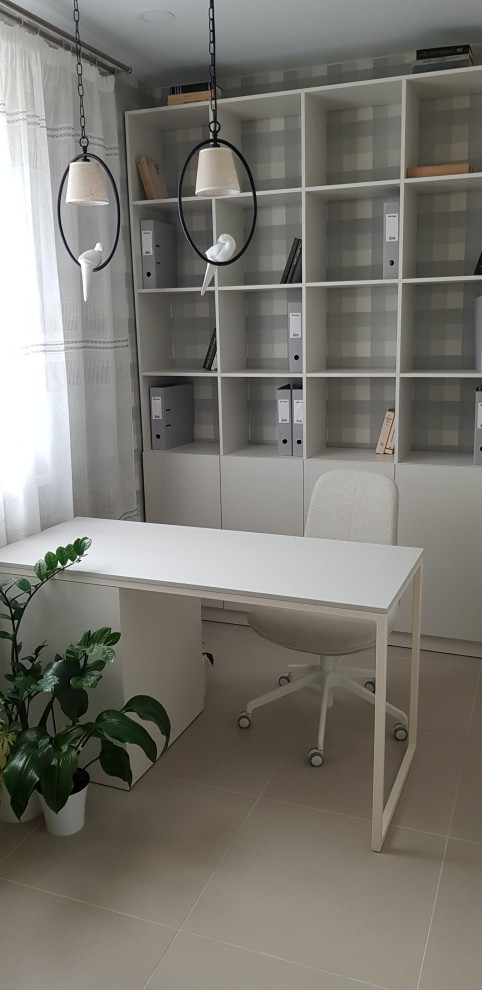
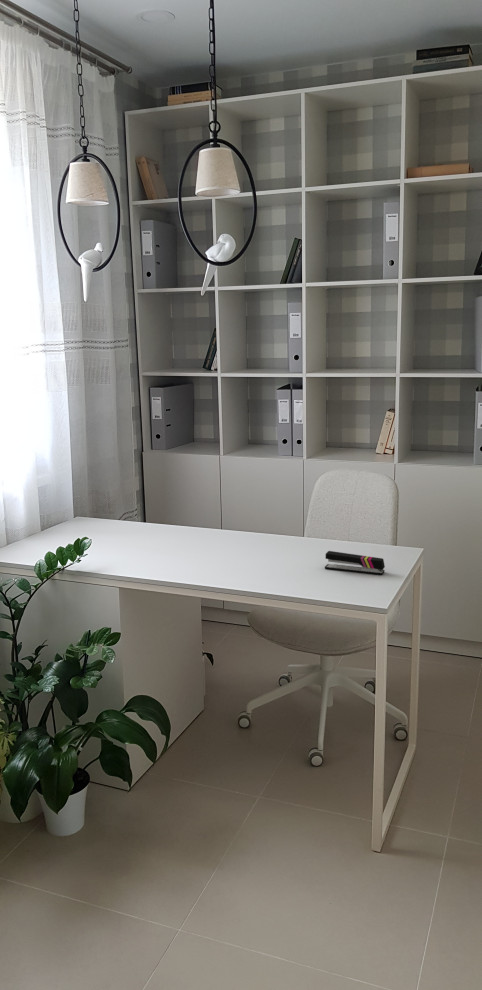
+ stapler (354, 562)
